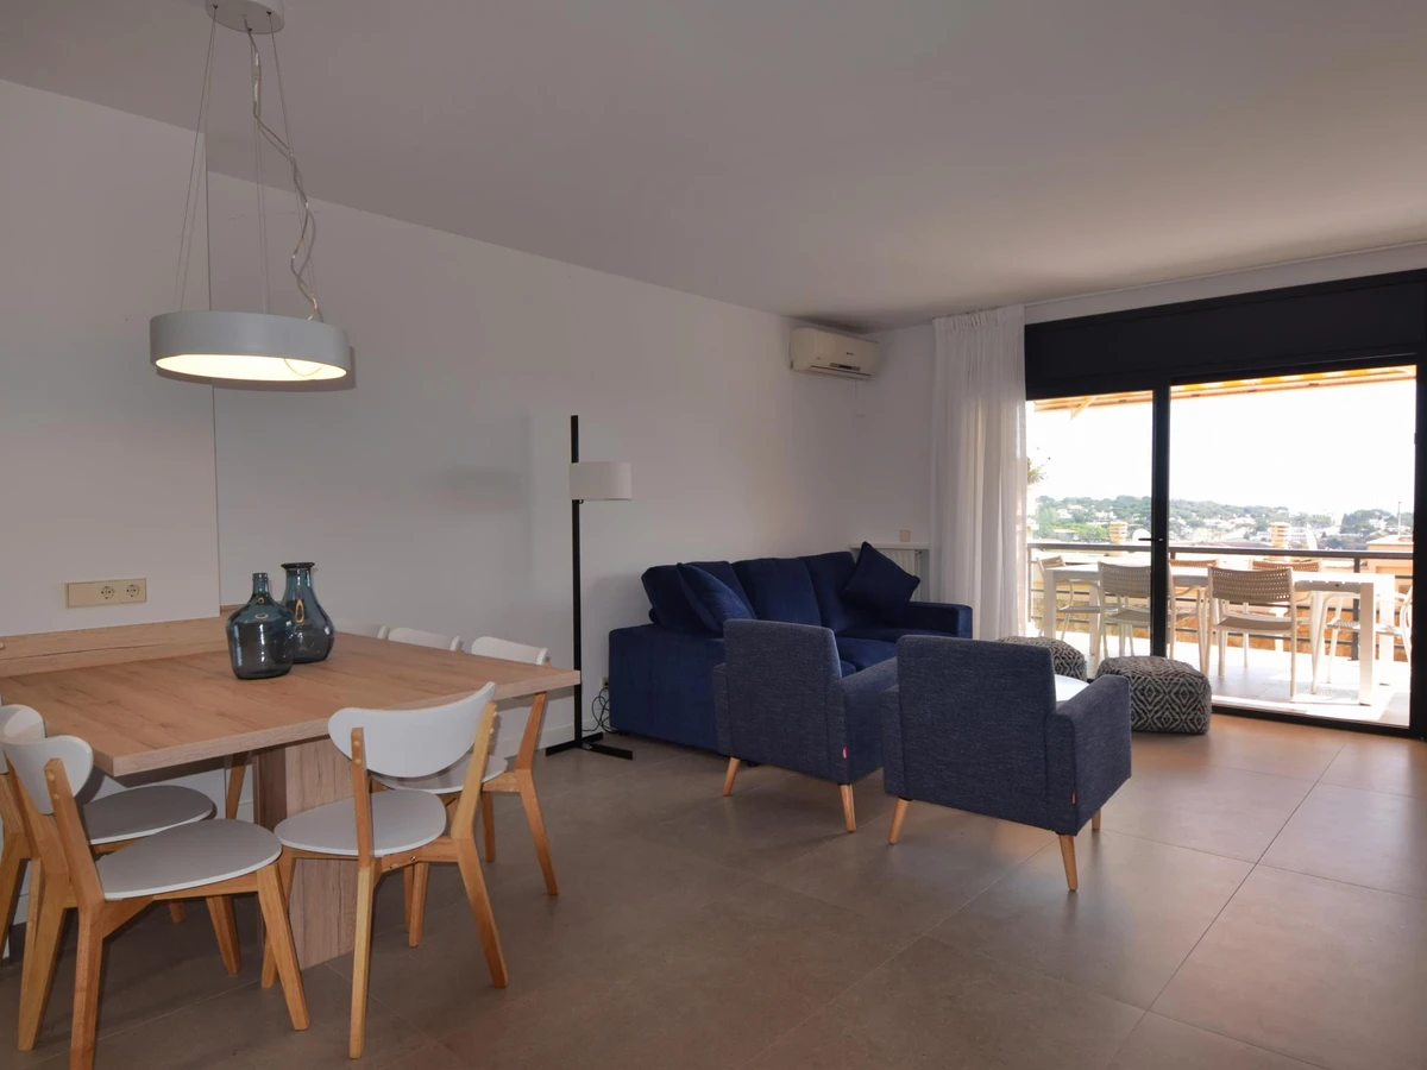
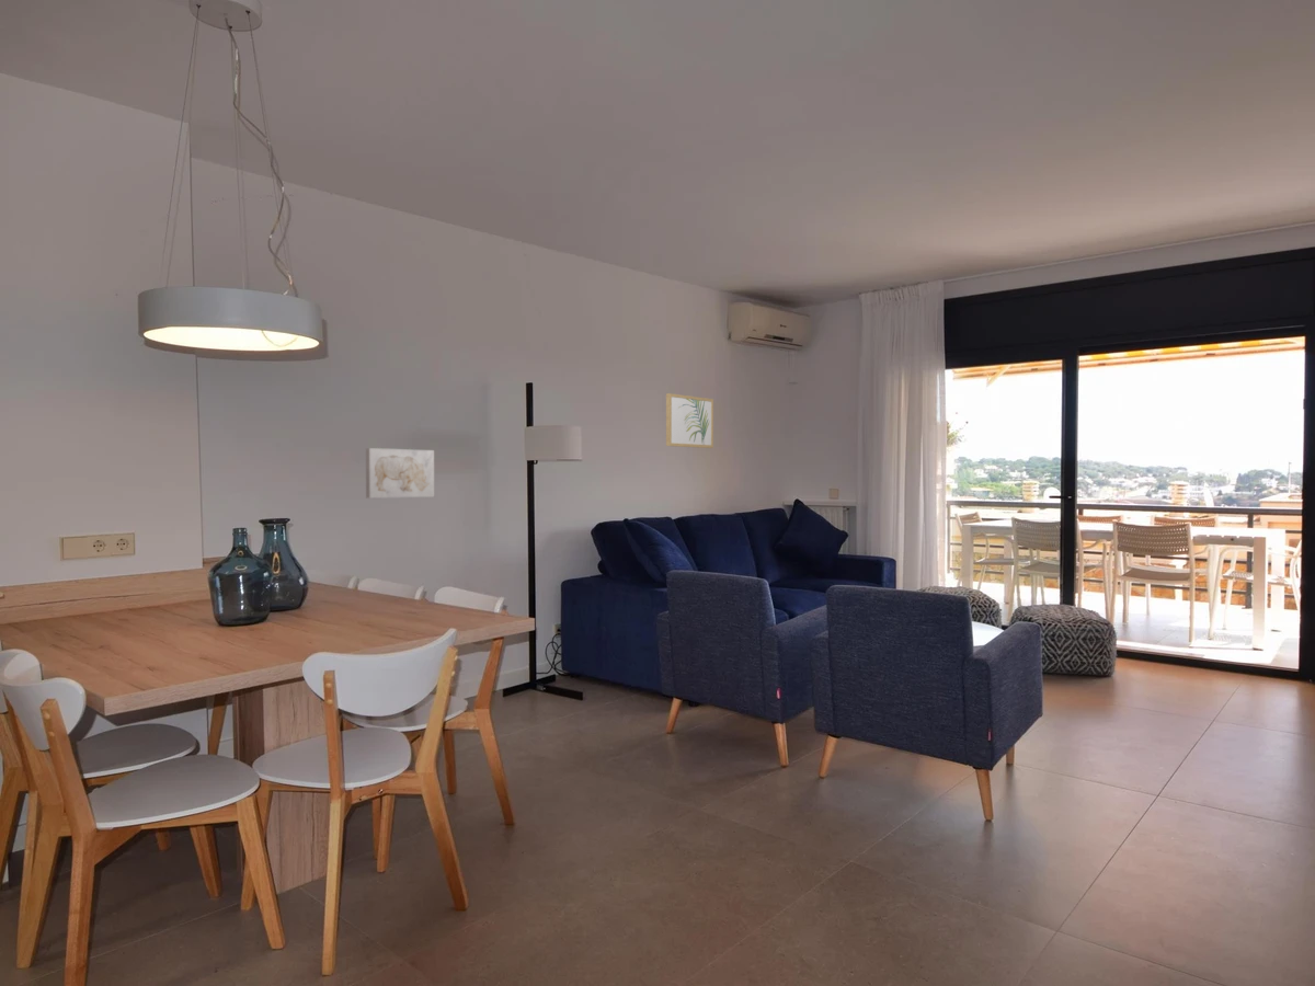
+ wall art (690, 421)
+ wall art (400, 473)
